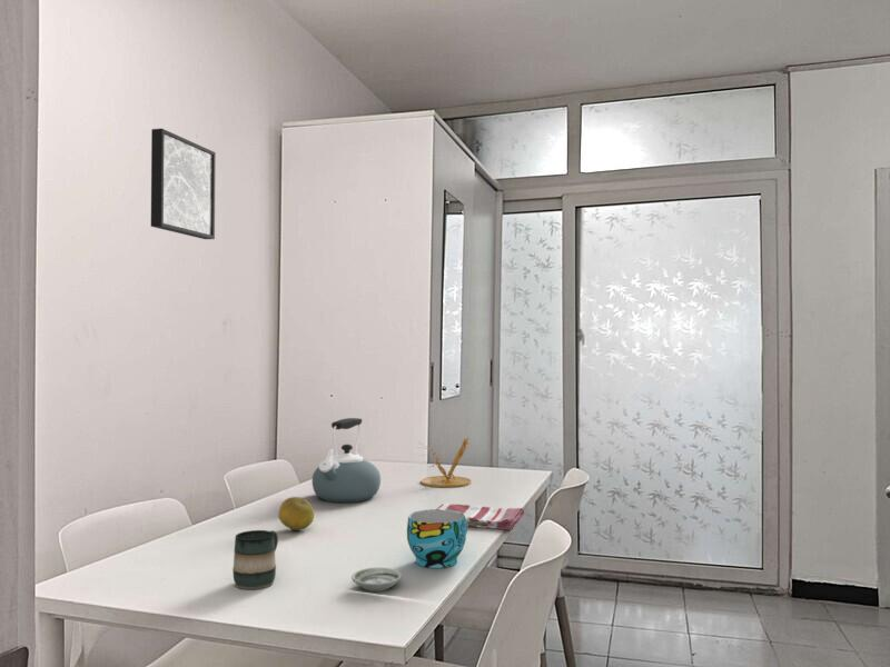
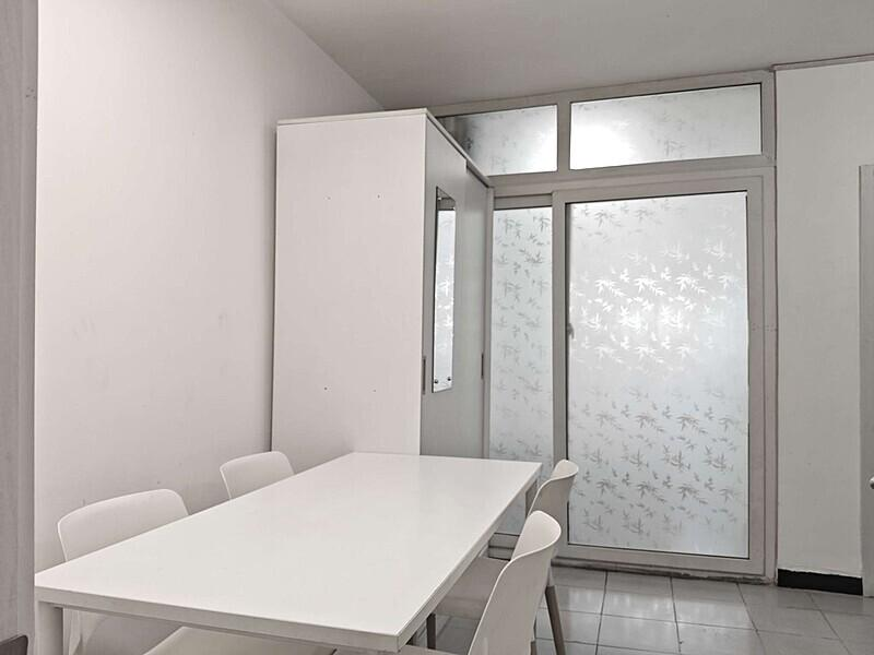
- plant (441, 459)
- dish towel (475, 514)
- mug (259, 556)
- kettle (343, 459)
- wall art (185, 187)
- fruit (296, 514)
- cup (437, 538)
- saucer (376, 580)
